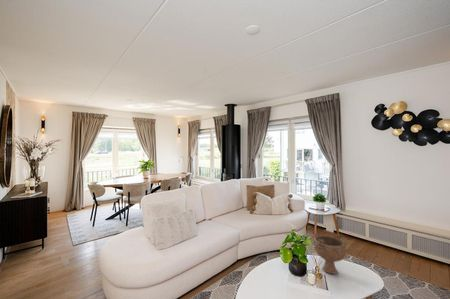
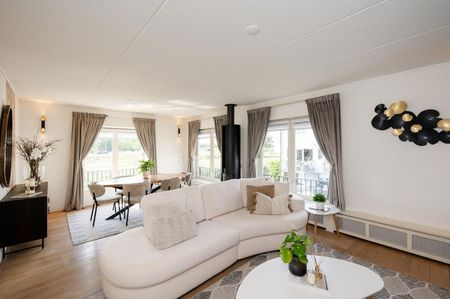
- decorative bowl (330, 253)
